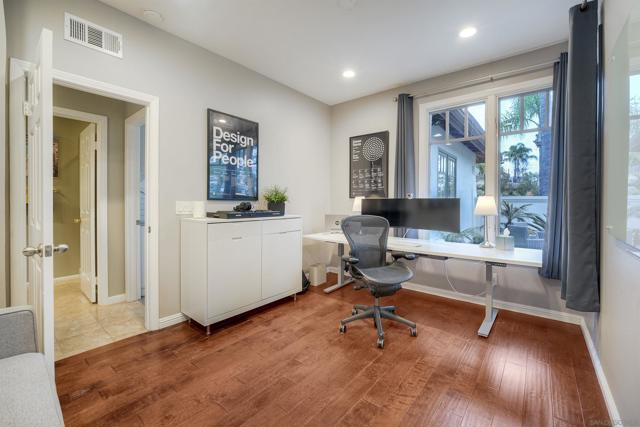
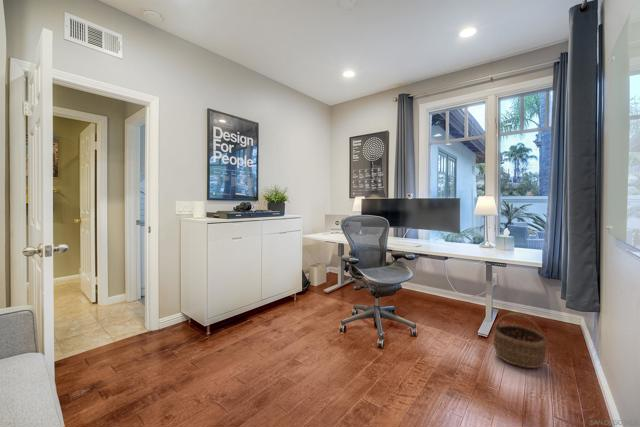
+ wicker basket (518, 336)
